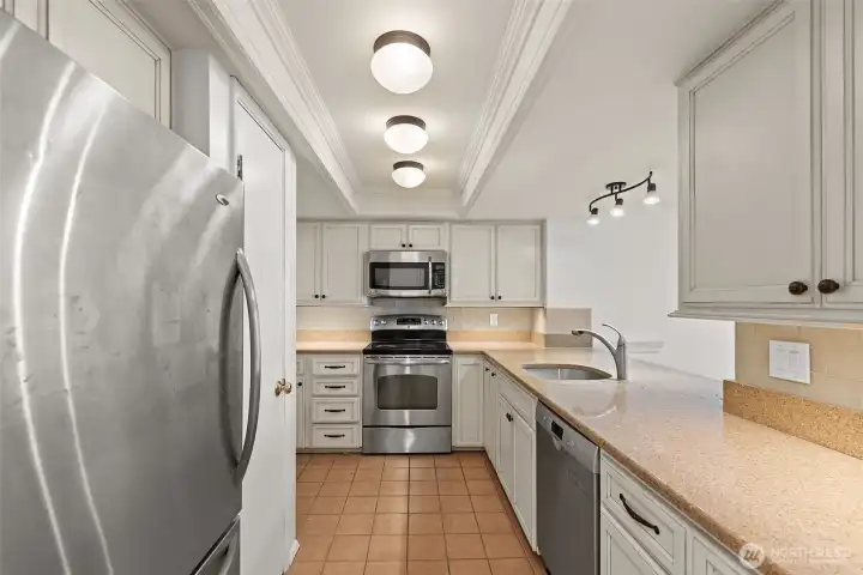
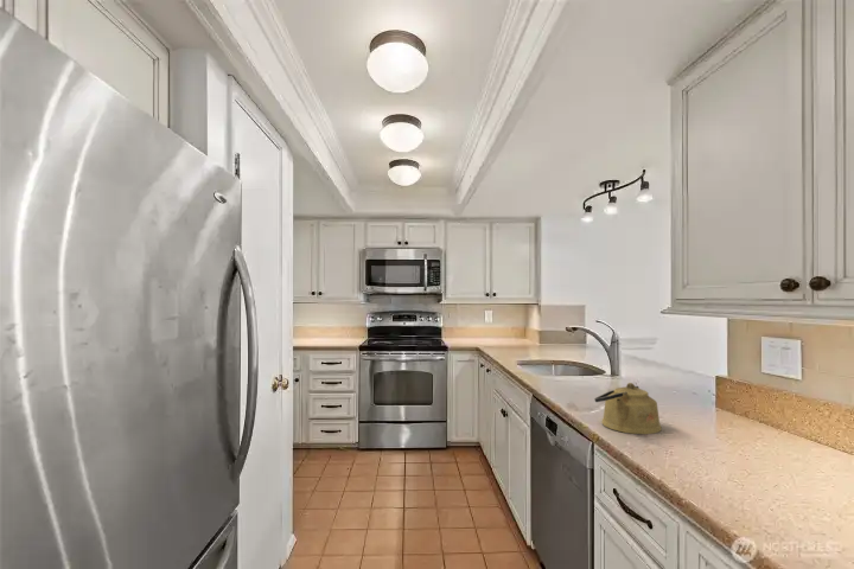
+ kettle (627, 404)
